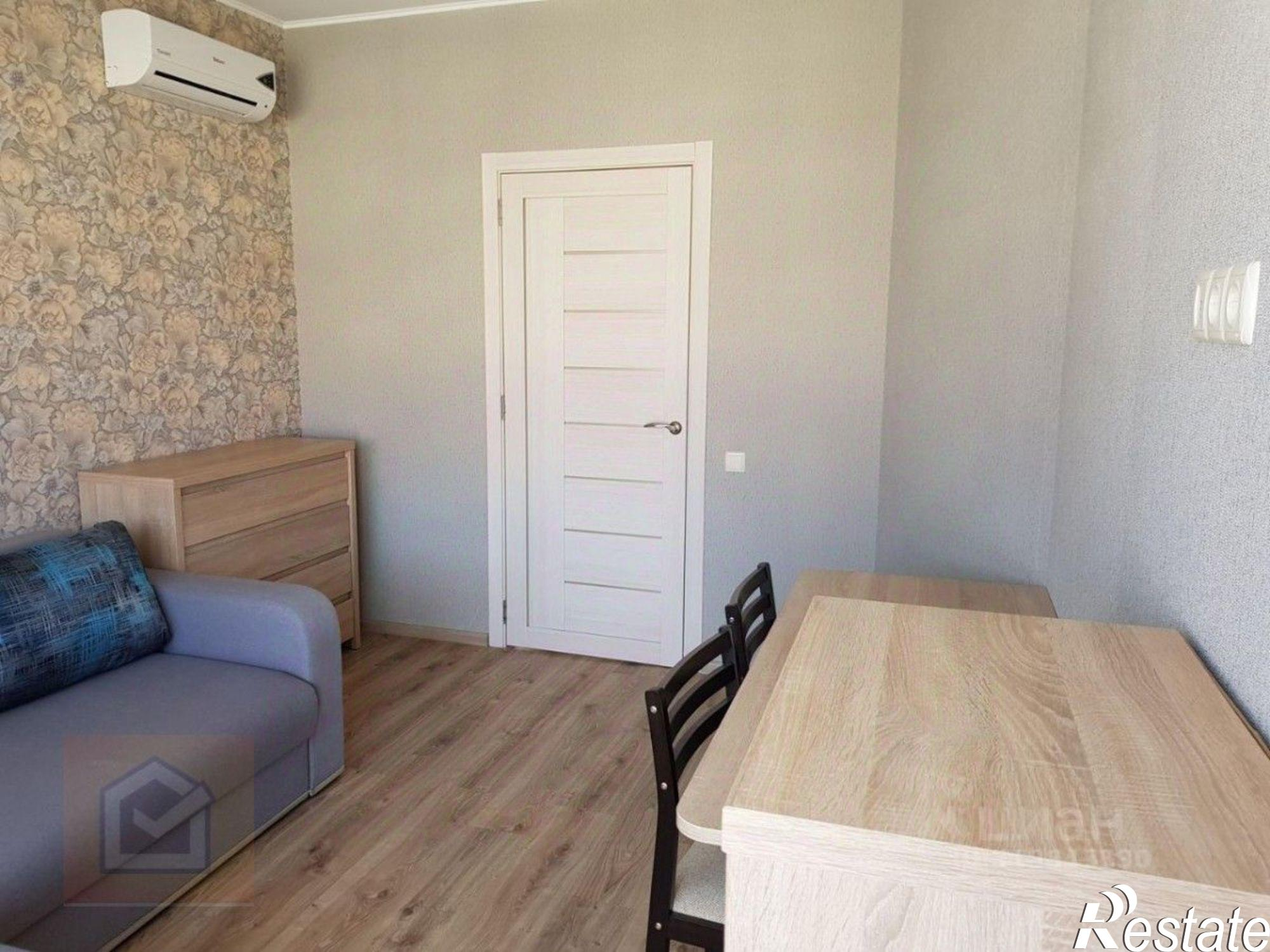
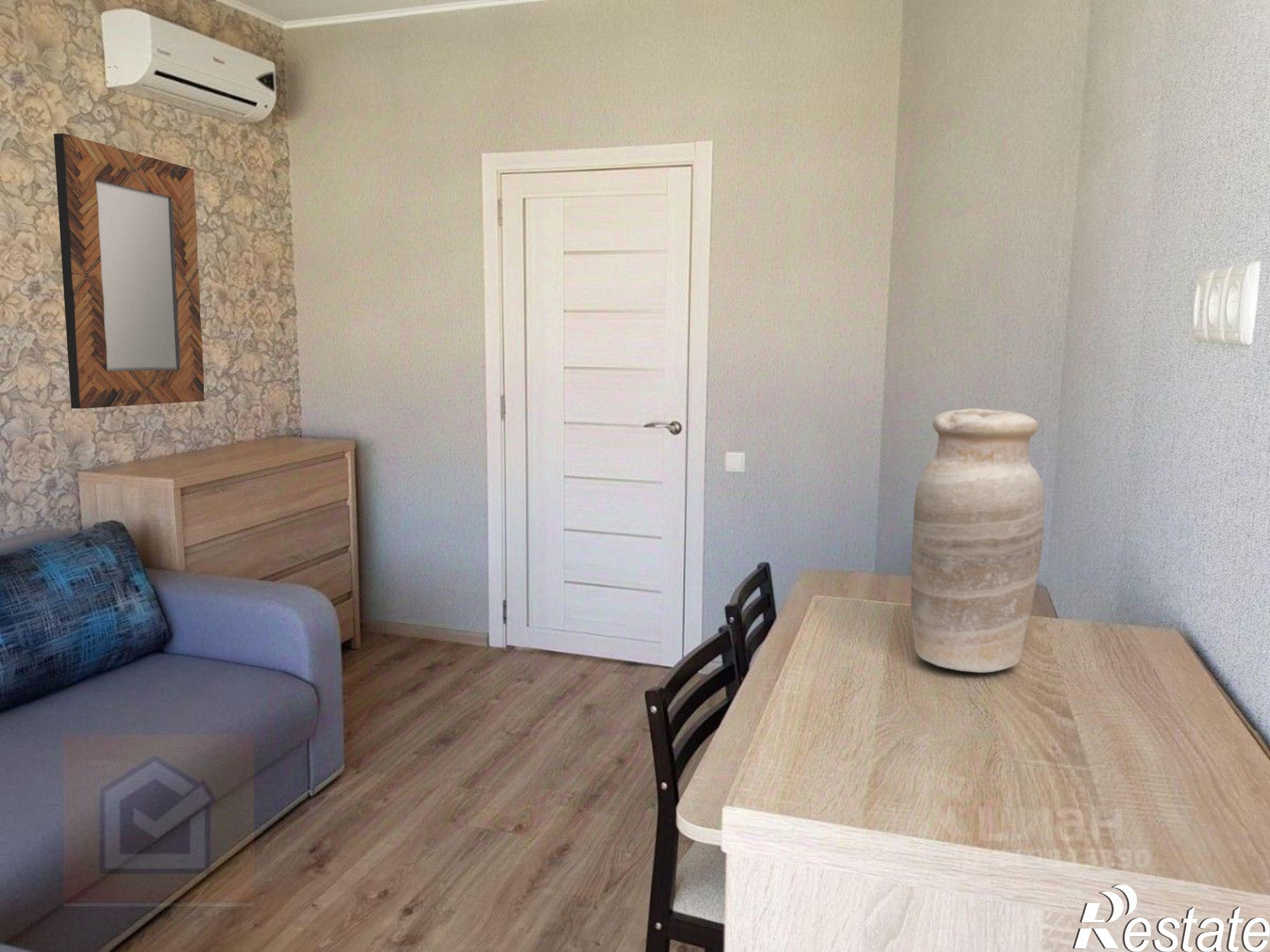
+ vase (975, 539)
+ home mirror (137, 281)
